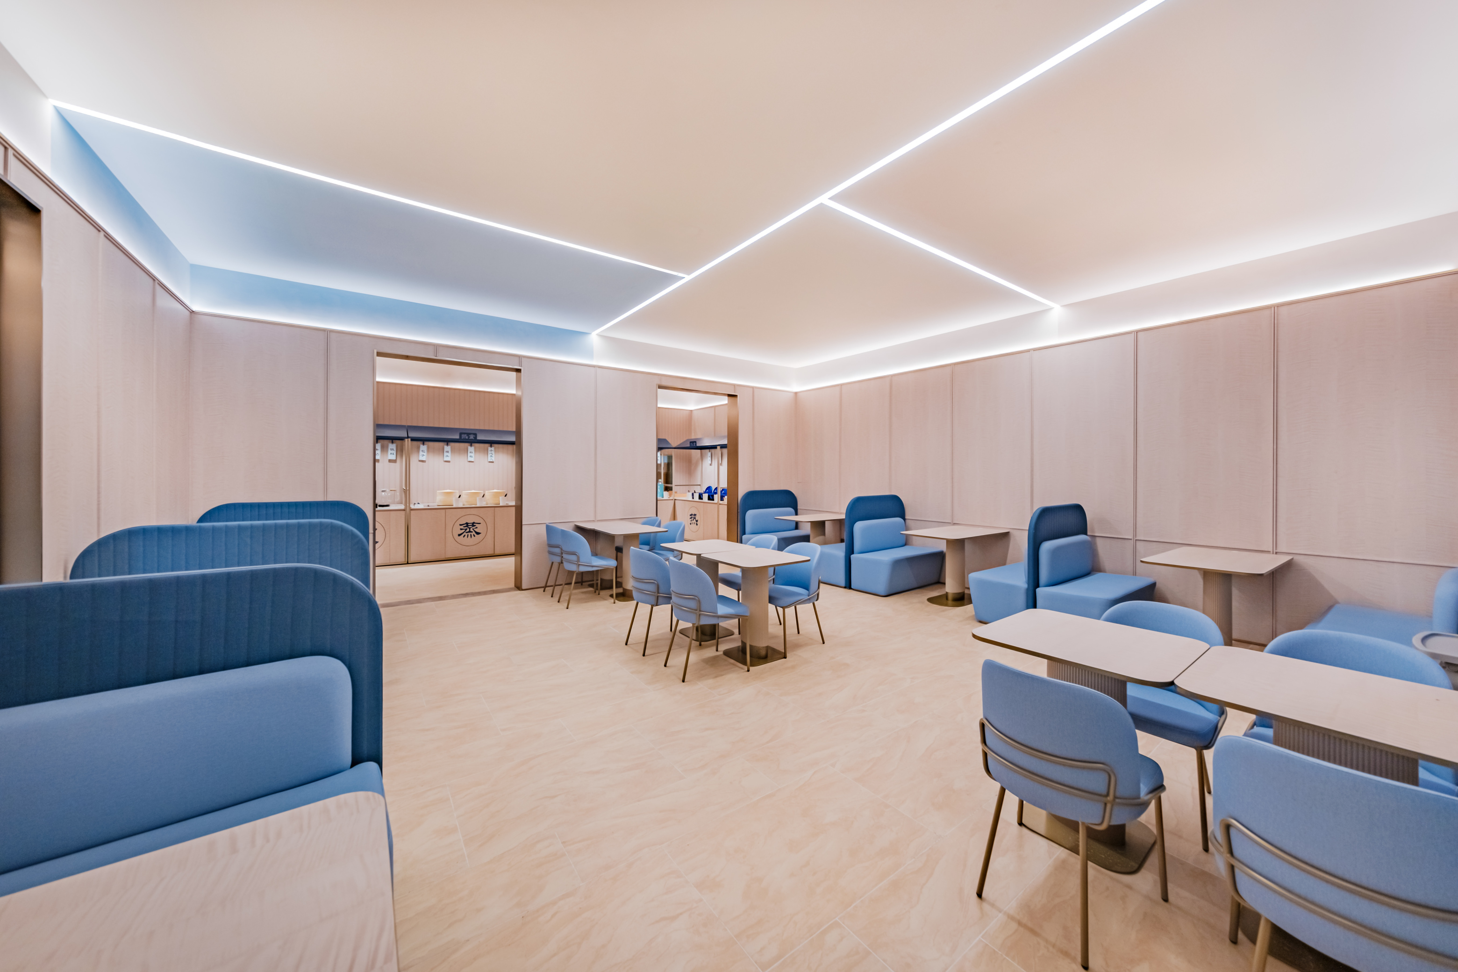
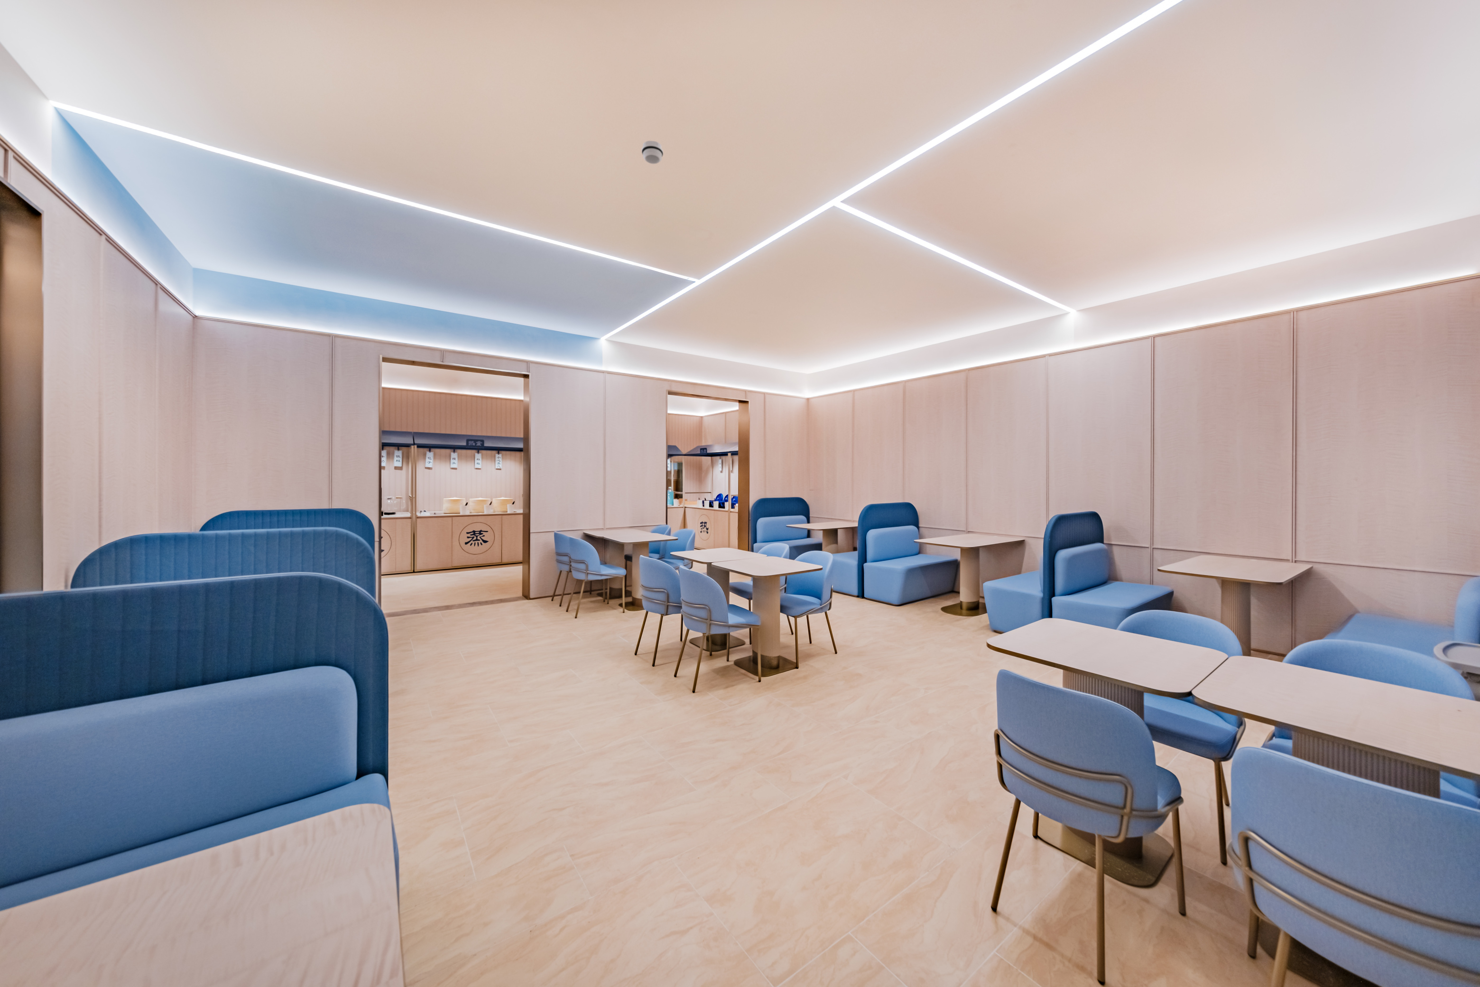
+ smoke detector (652, 153)
